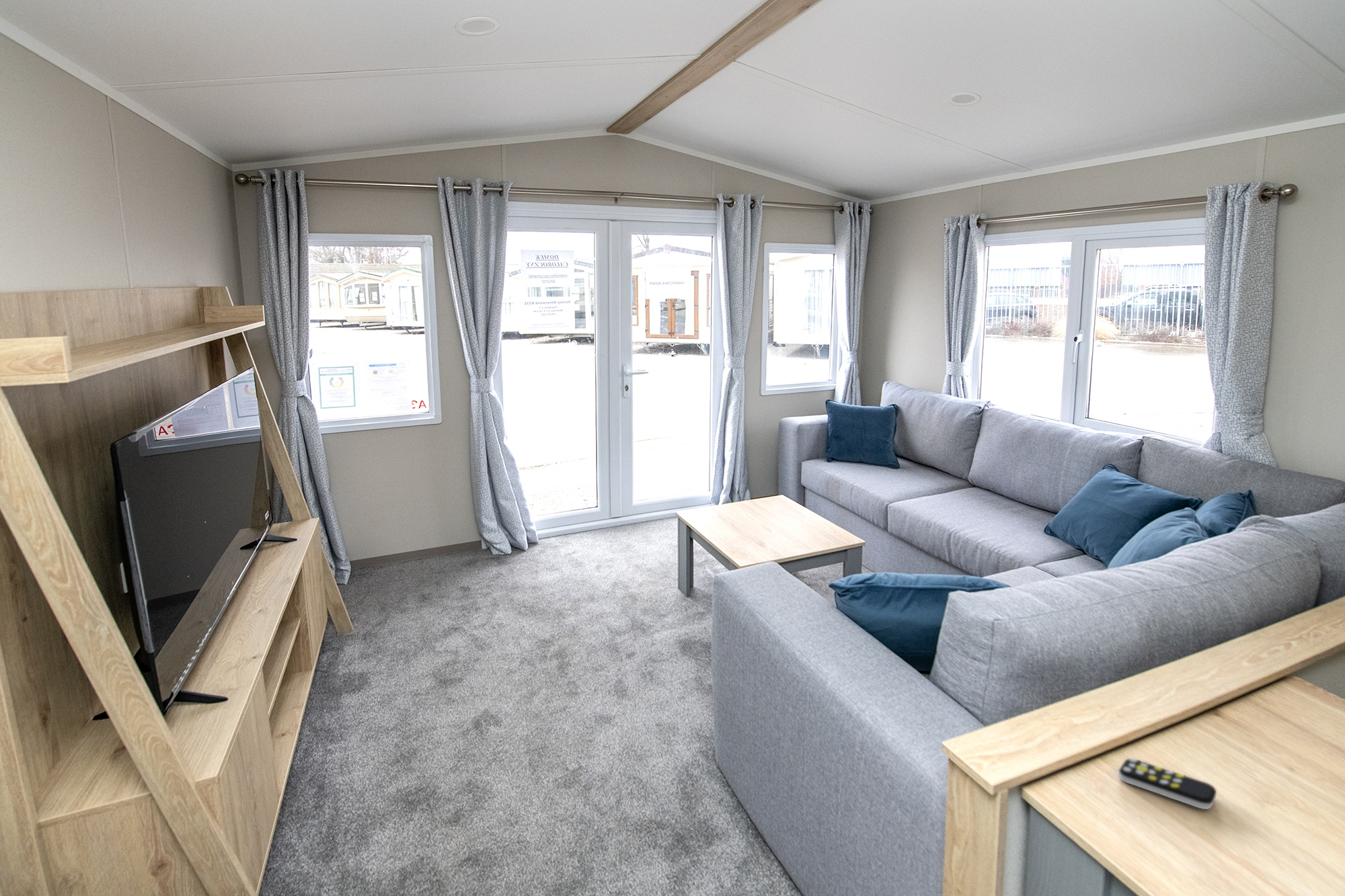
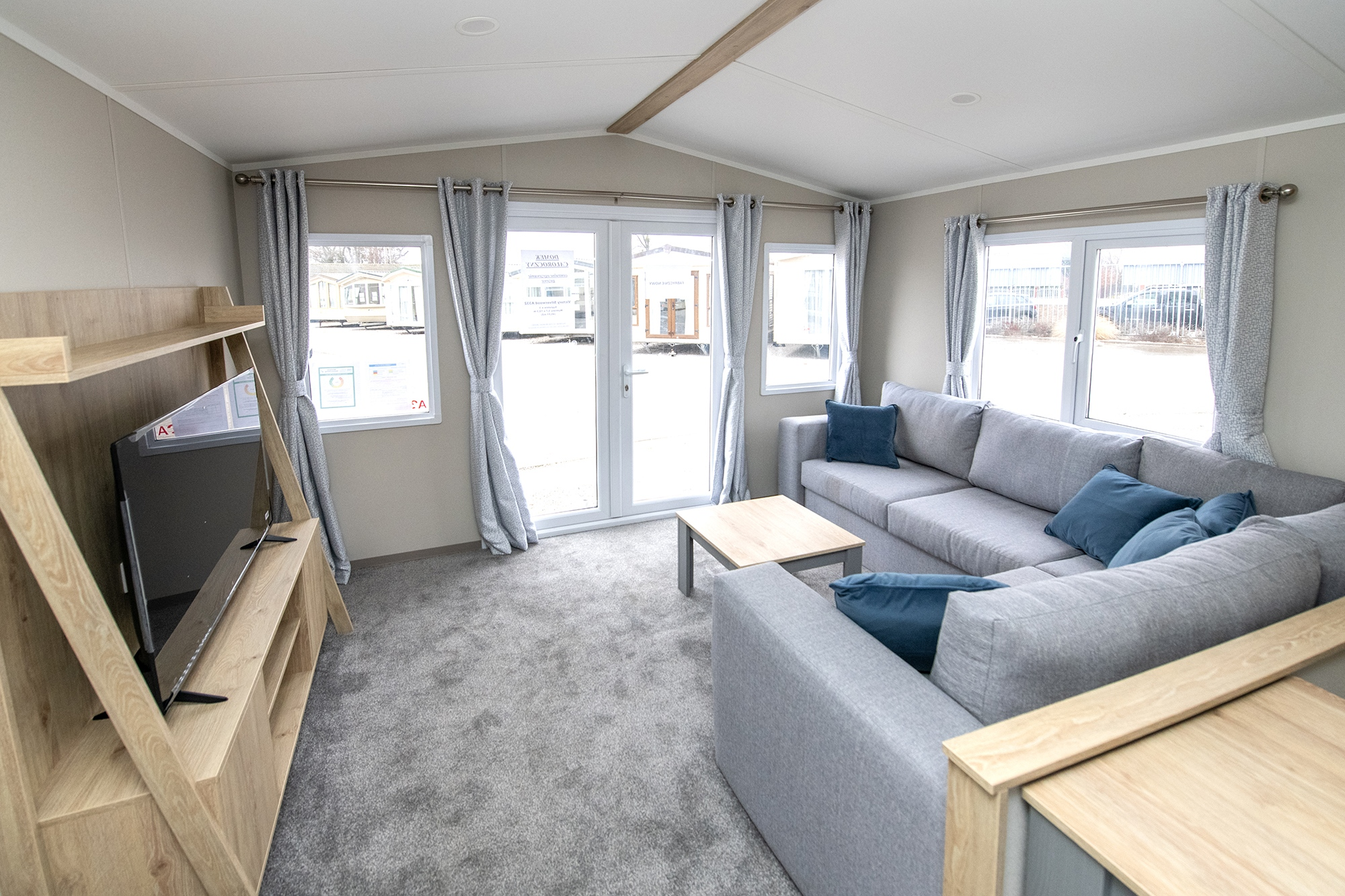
- remote control (1166, 782)
